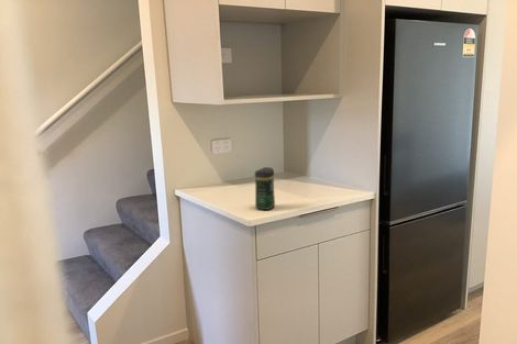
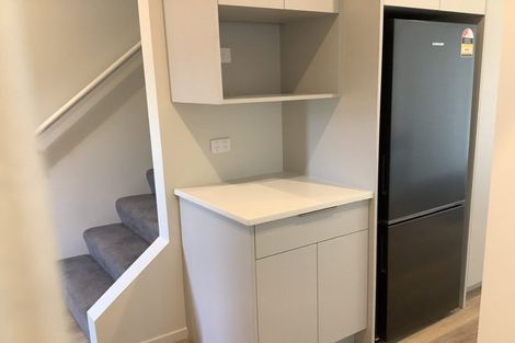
- coffee jar (264, 188)
